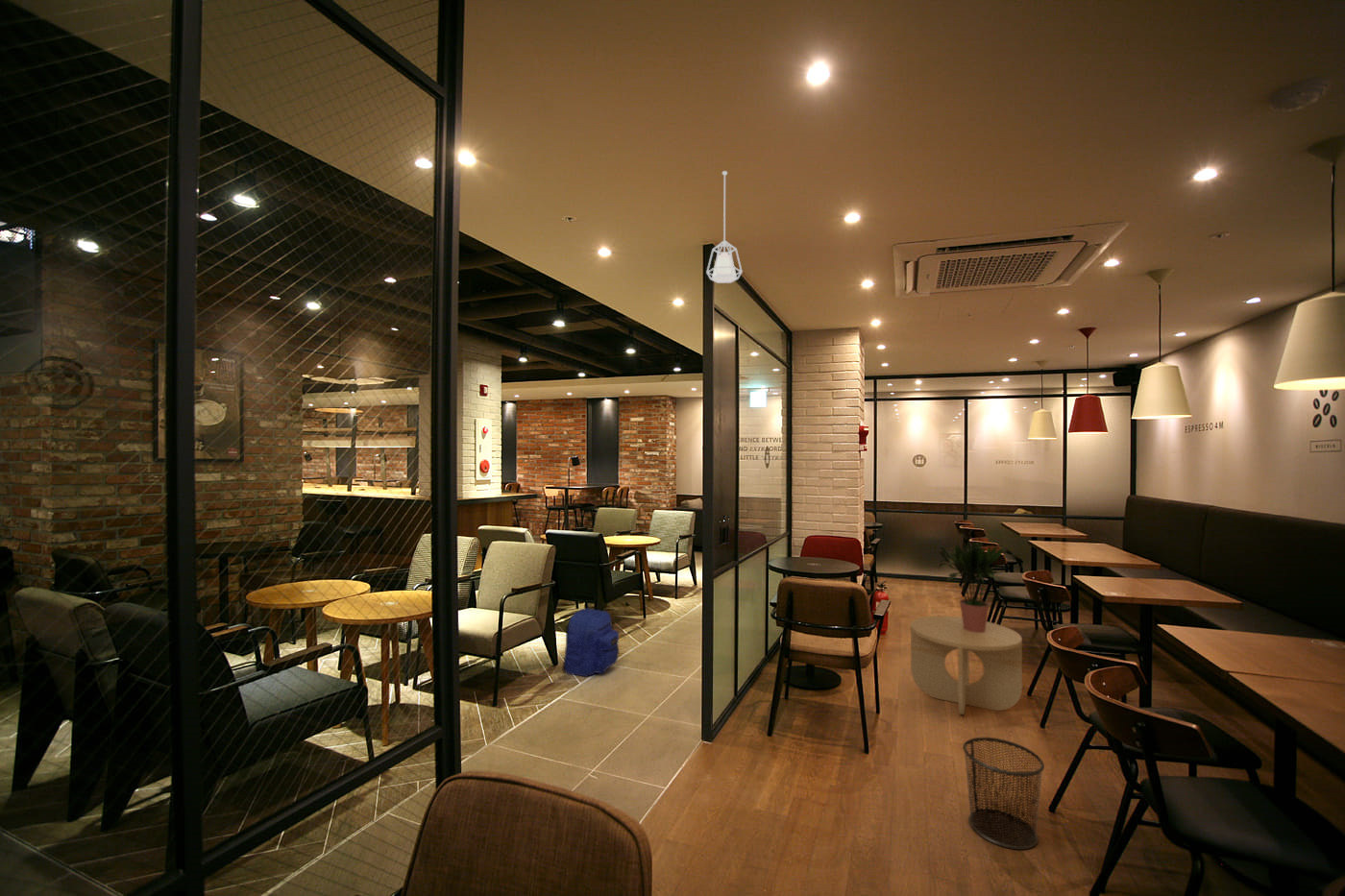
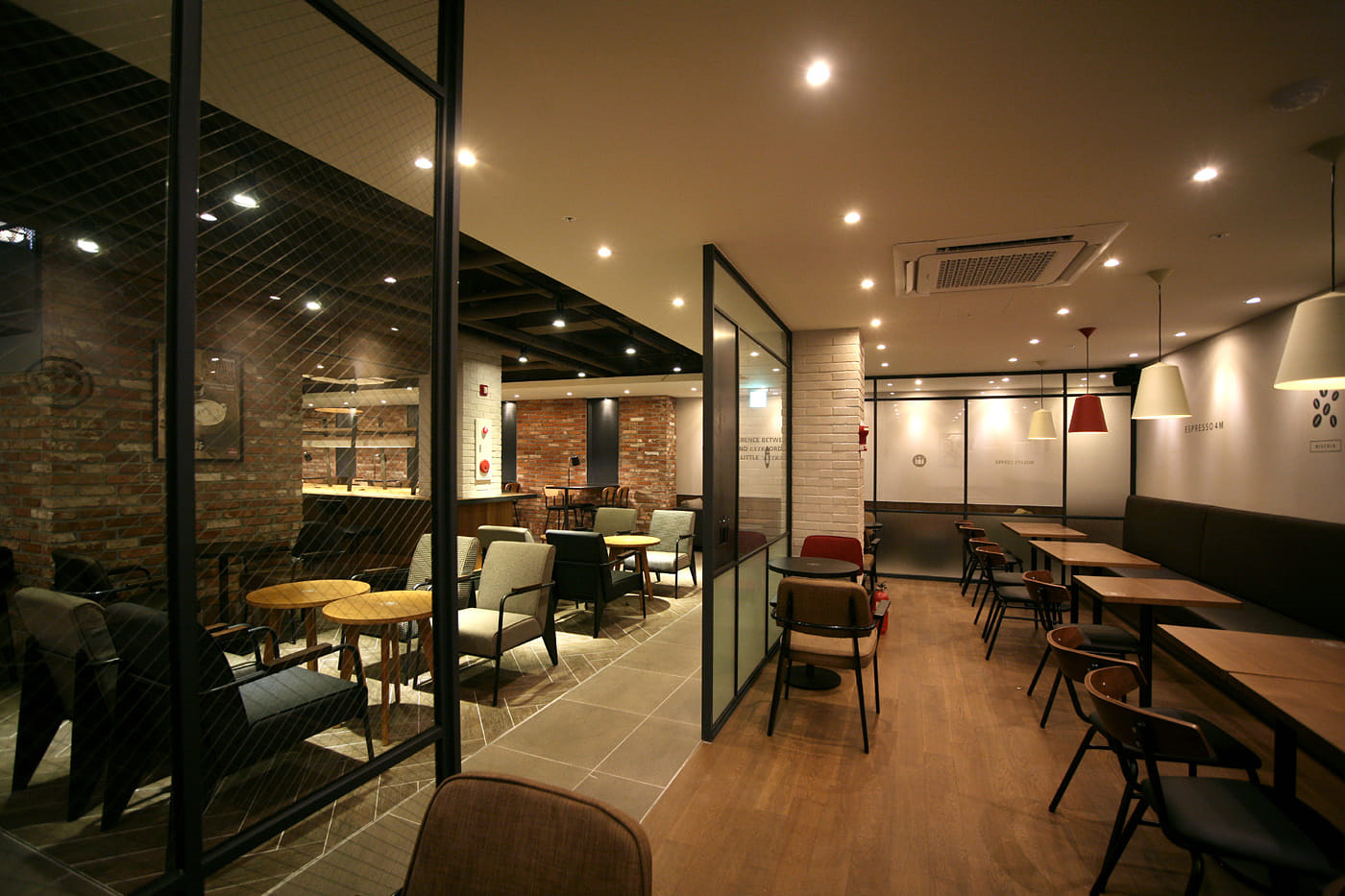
- backpack (593, 639)
- waste bin (1002, 791)
- side table (964, 666)
- potted plant (965, 582)
- pendant lamp (724, 226)
